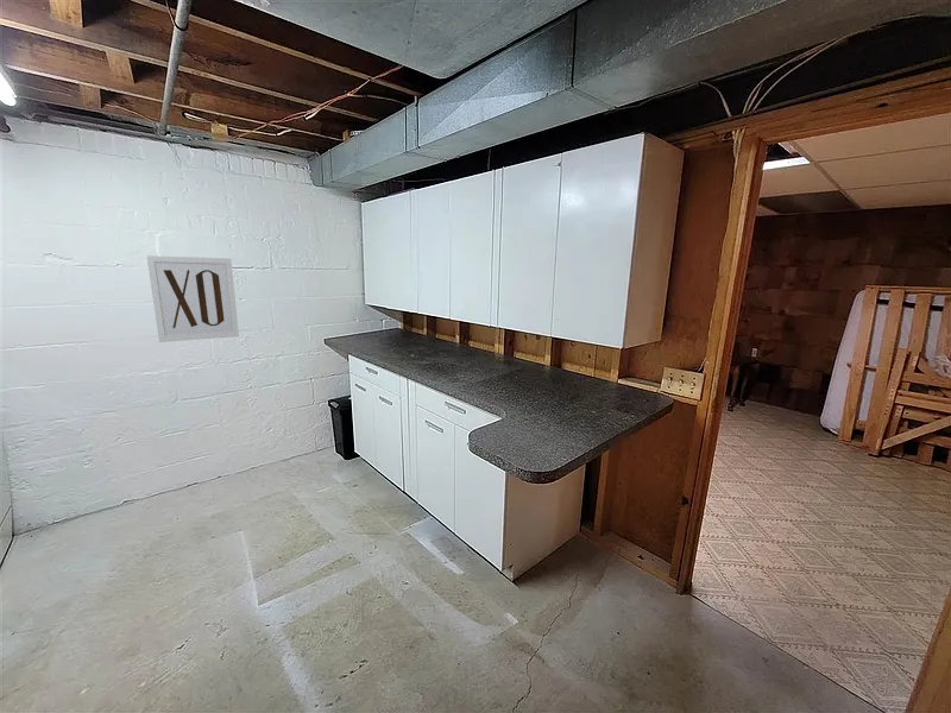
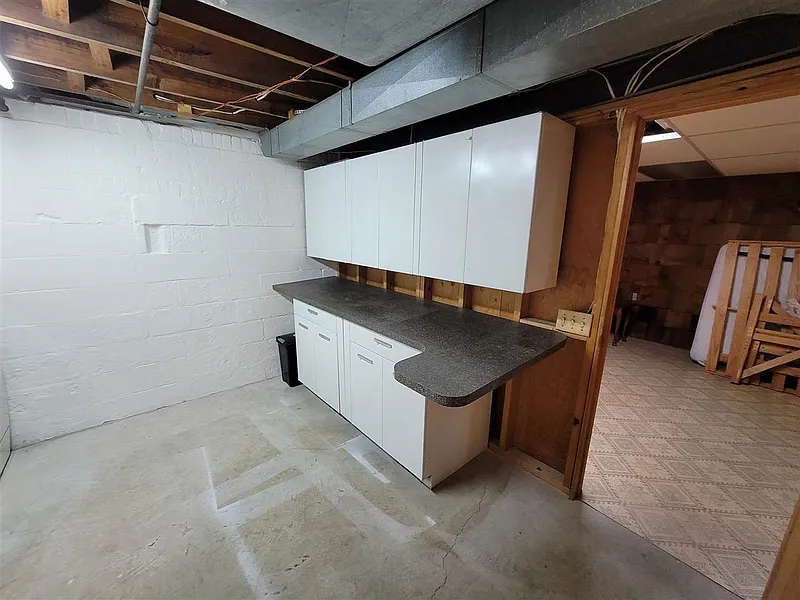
- wall art (196, 298)
